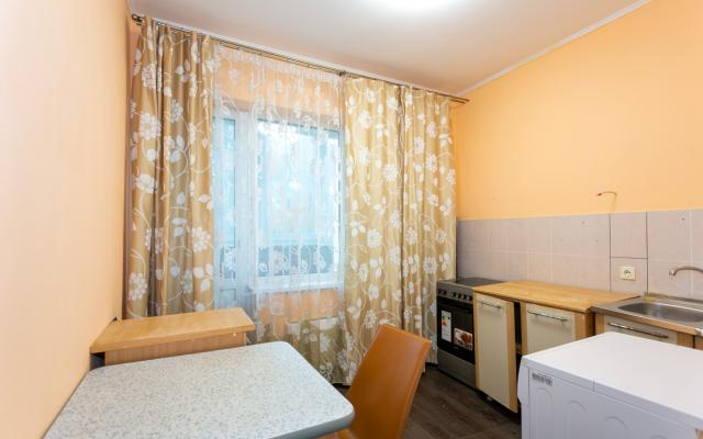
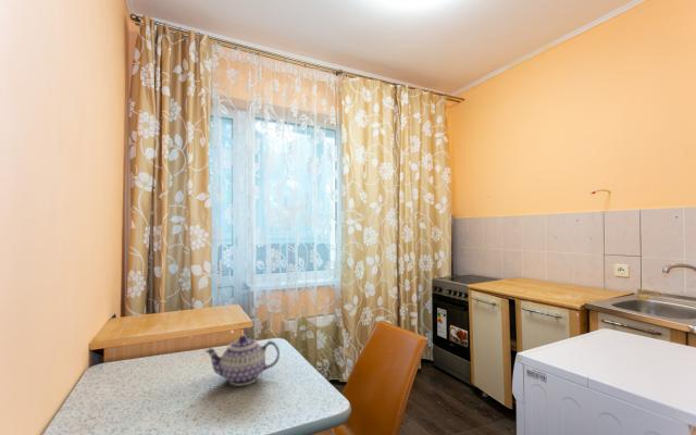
+ teapot (243, 357)
